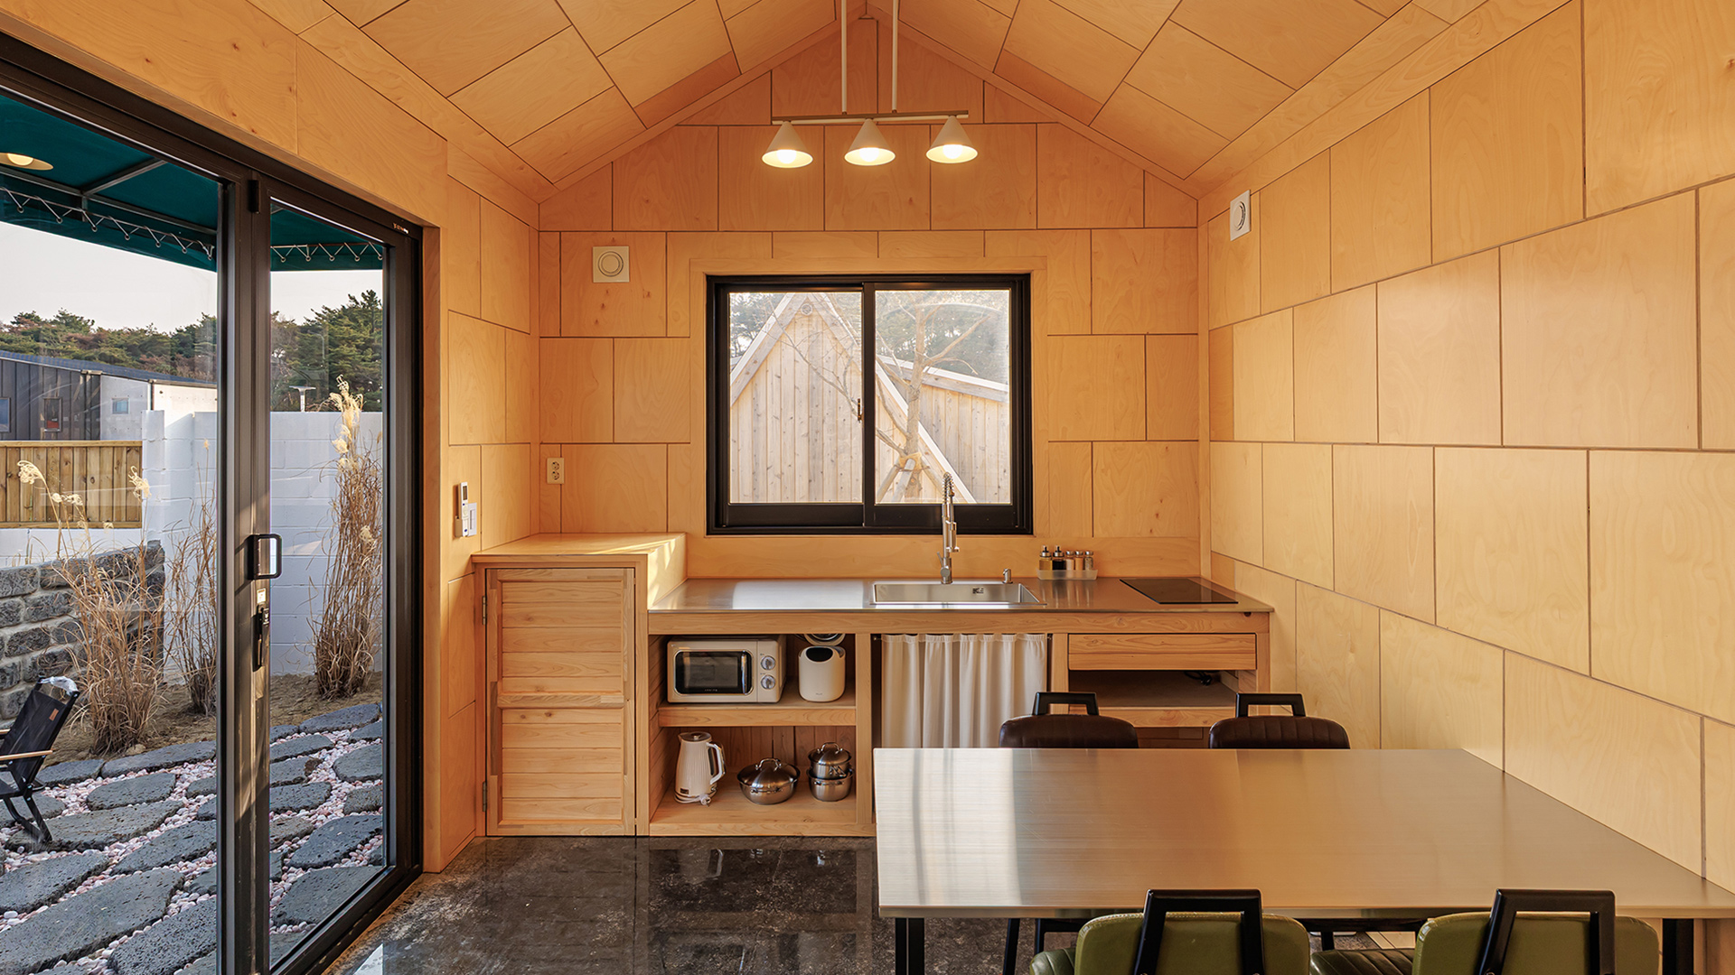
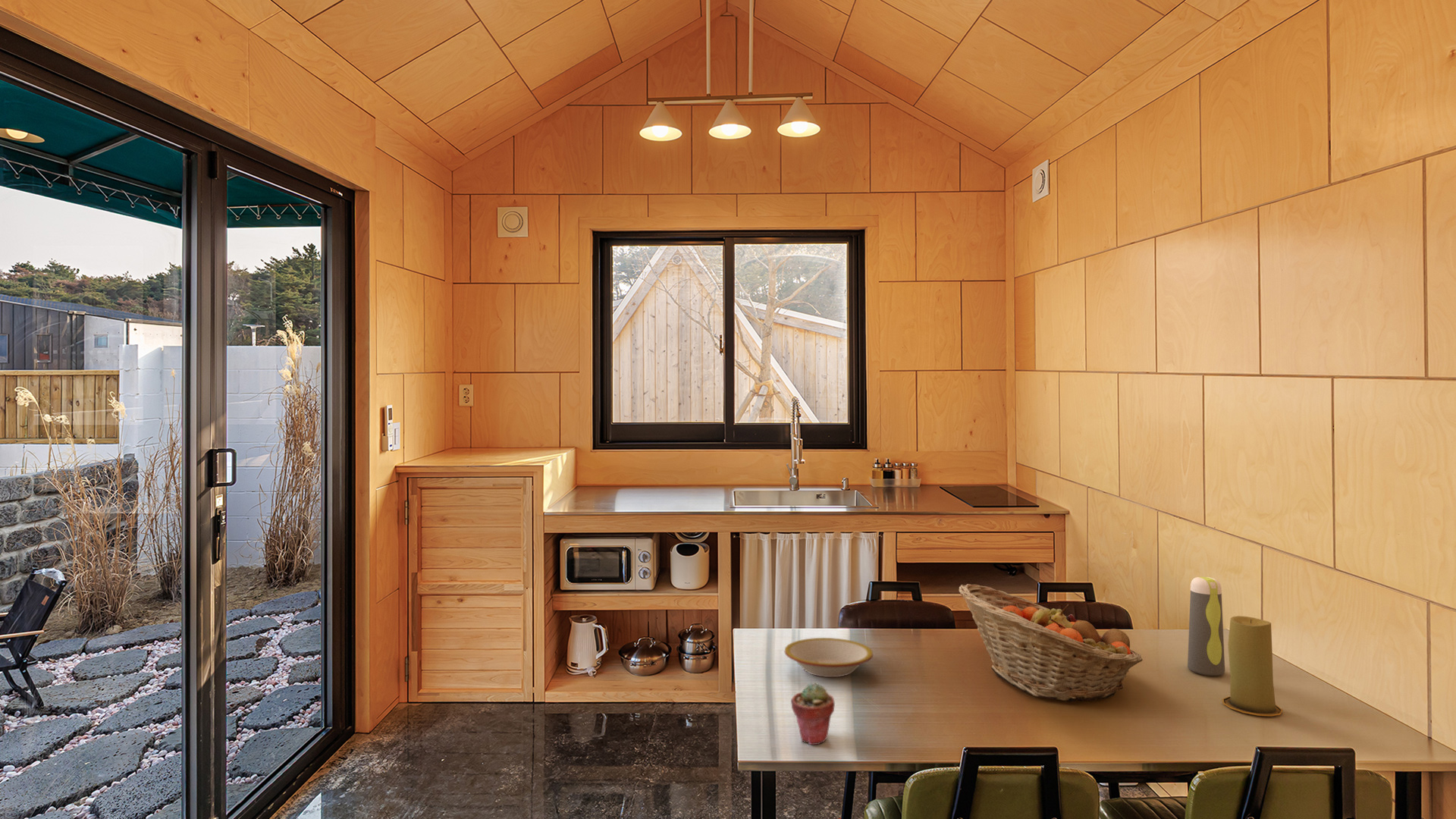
+ bowl (828, 659)
+ water bottle (1206, 624)
+ candle (1251, 663)
+ potted succulent (813, 710)
+ fruit basket (1043, 635)
